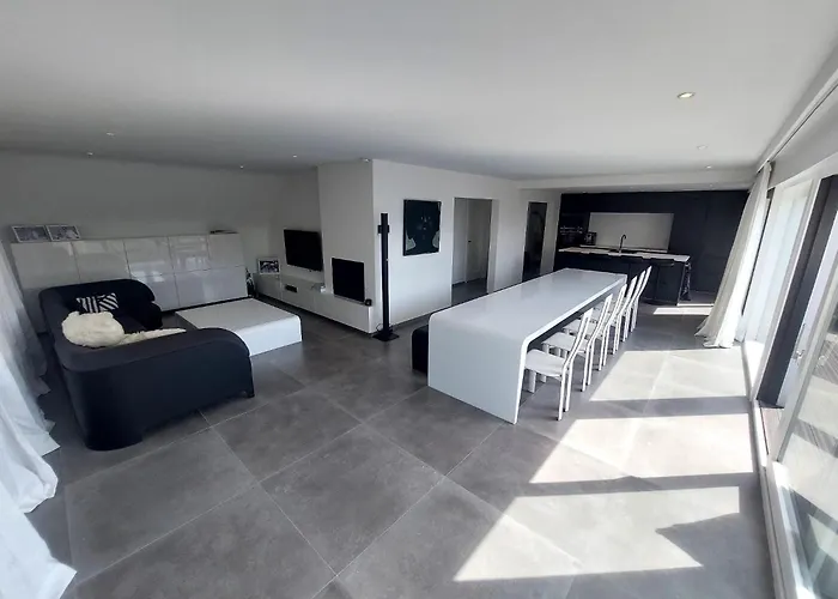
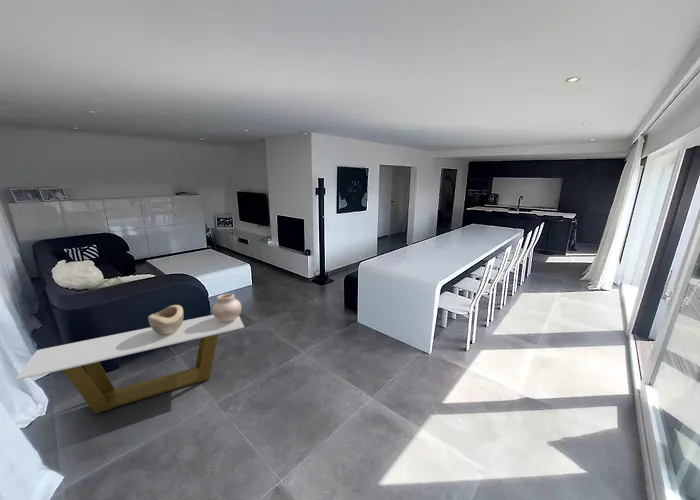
+ coffee table (149, 349)
+ decorative bowl (167, 320)
+ vase (227, 307)
